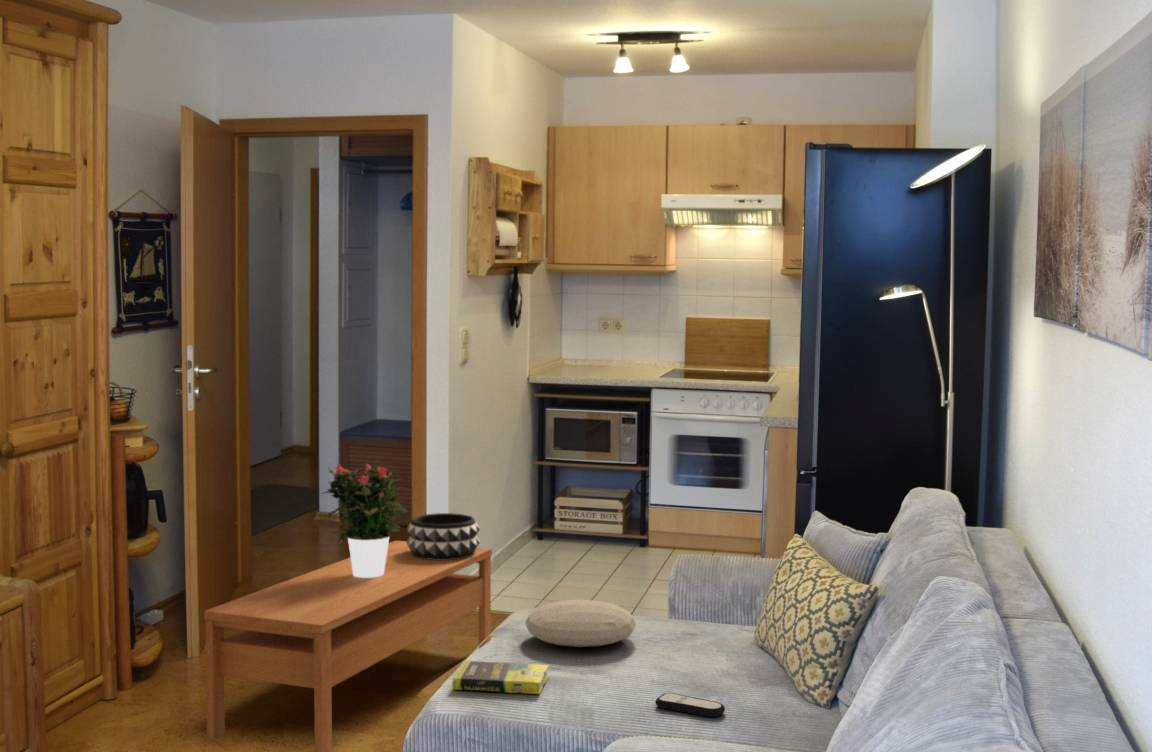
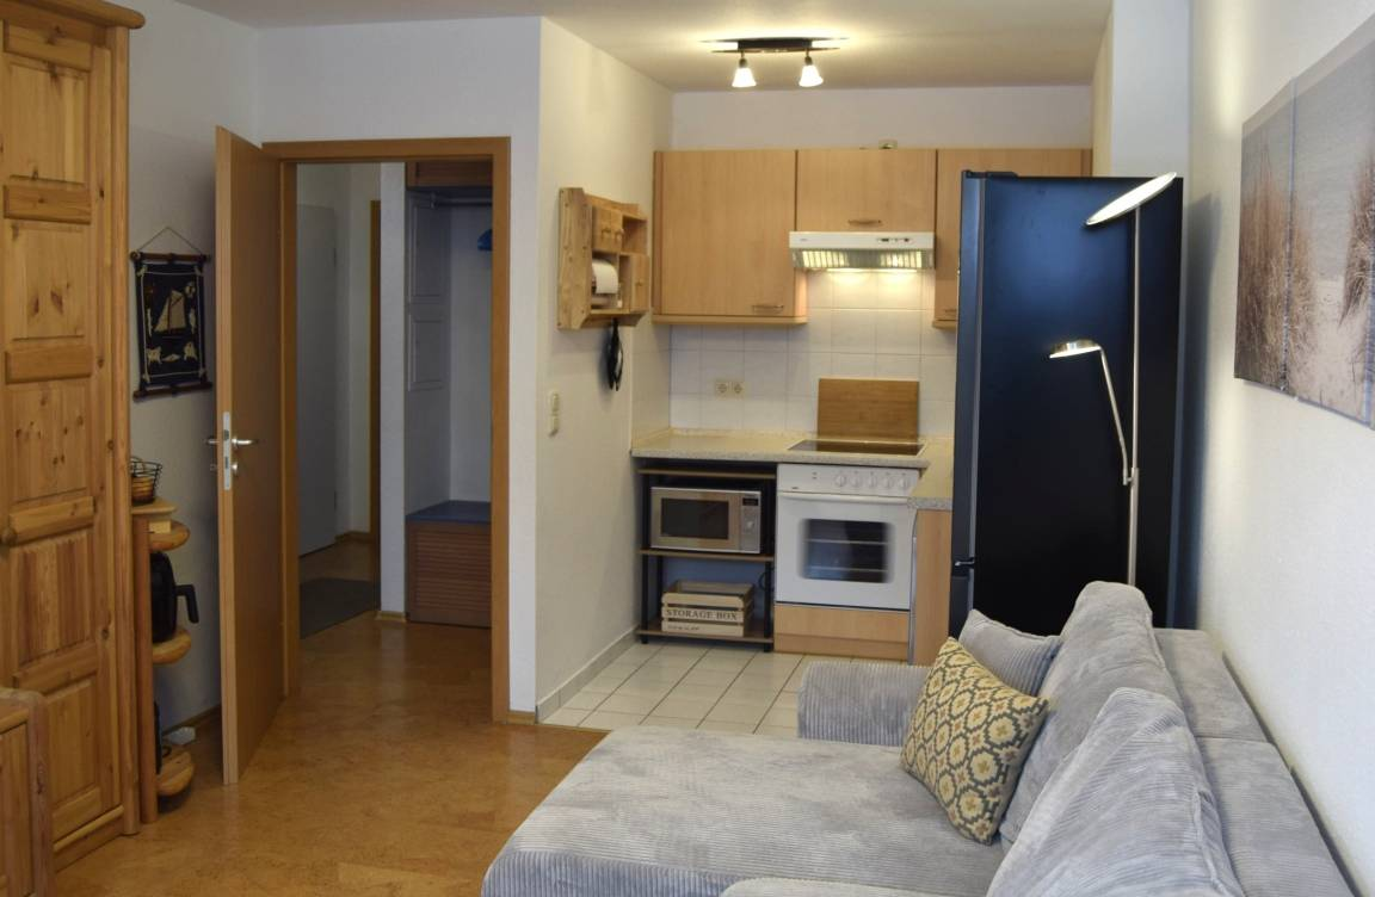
- cushion (580, 622)
- coffee table (364, 633)
- potted flower (365, 519)
- book (501, 677)
- decorative bowl (443, 535)
- remote control (690, 704)
